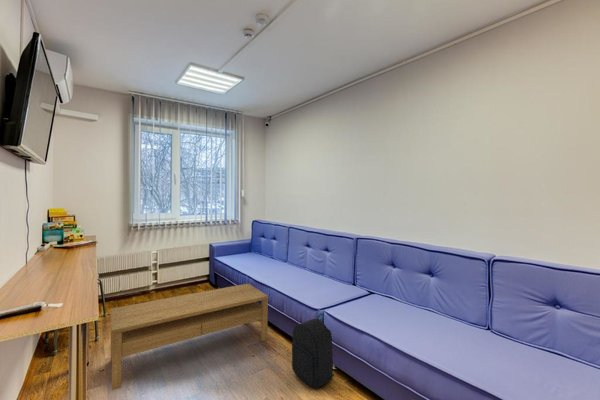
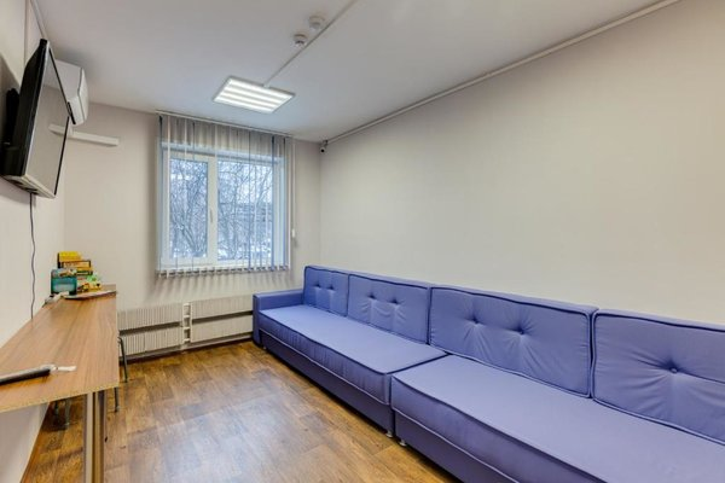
- coffee table (194, 325)
- backpack (312, 347)
